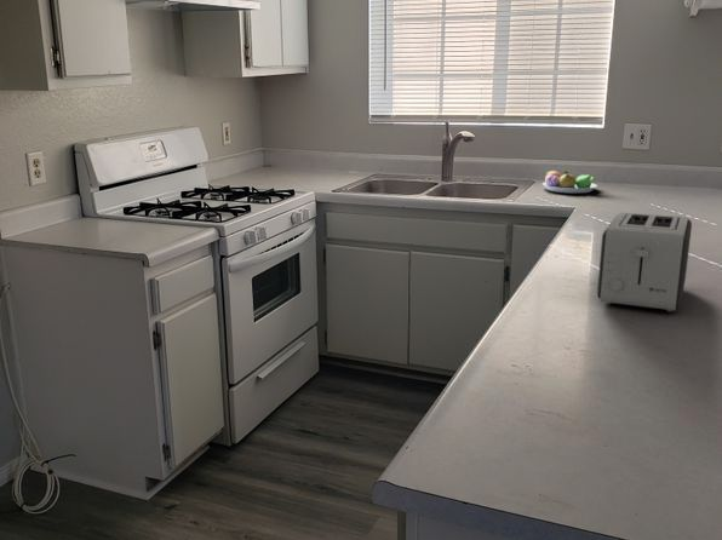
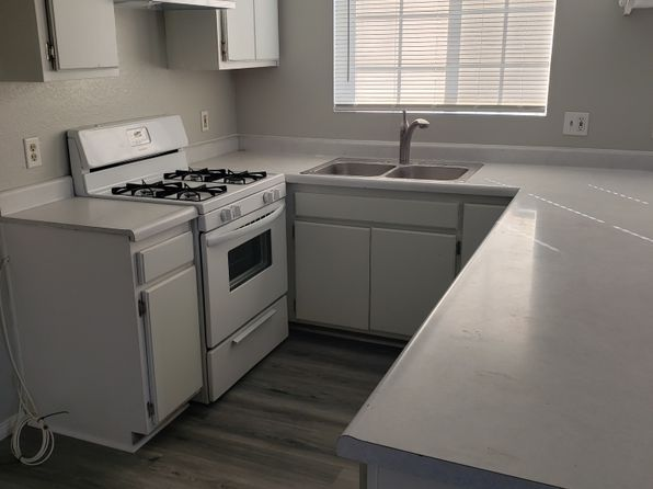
- toaster (644, 260)
- fruit bowl (571, 179)
